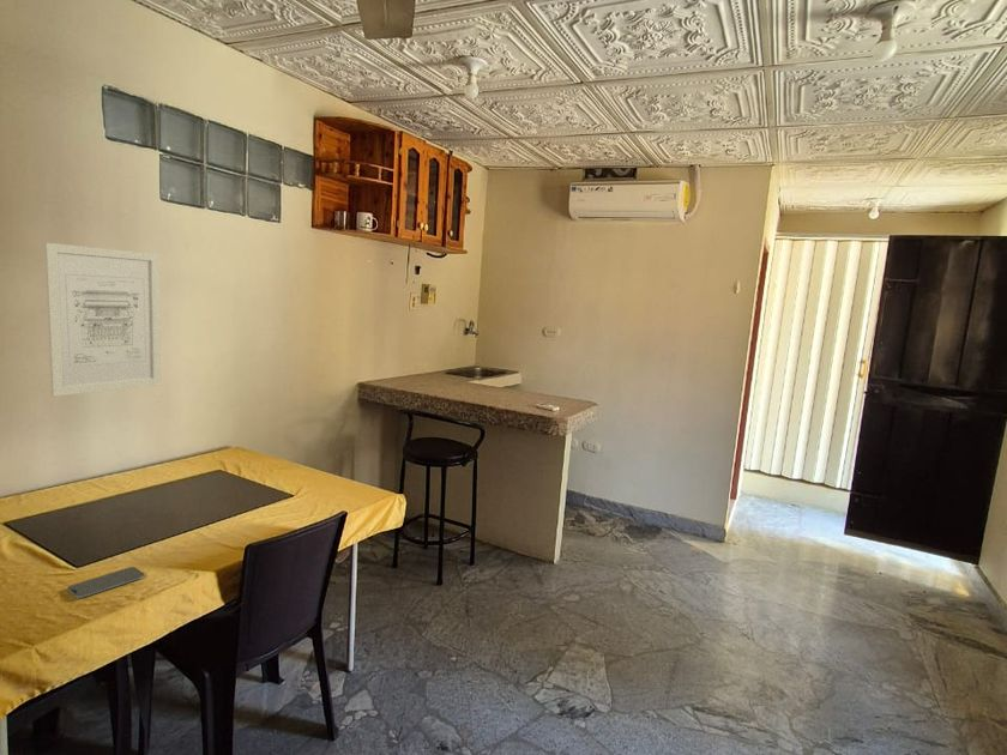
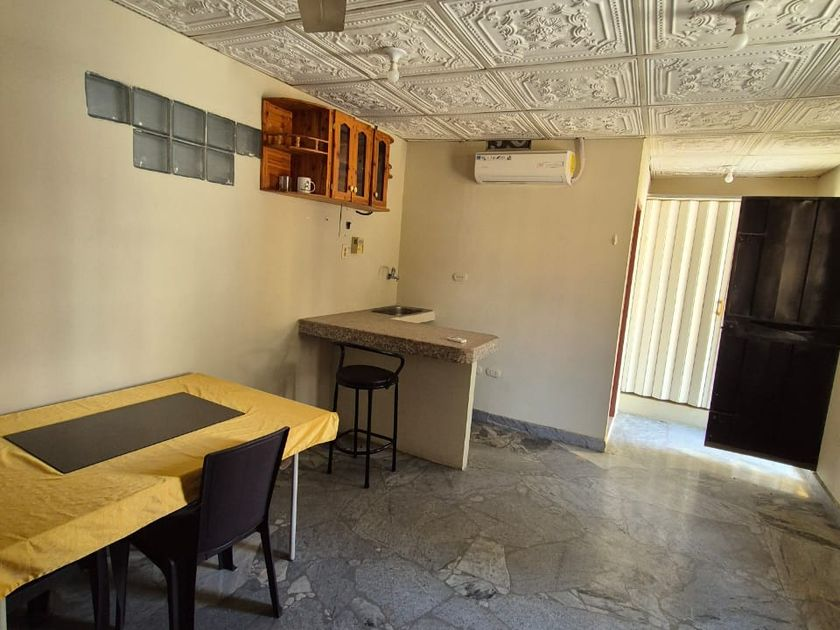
- smartphone (107, 581)
- wall art (108, 320)
